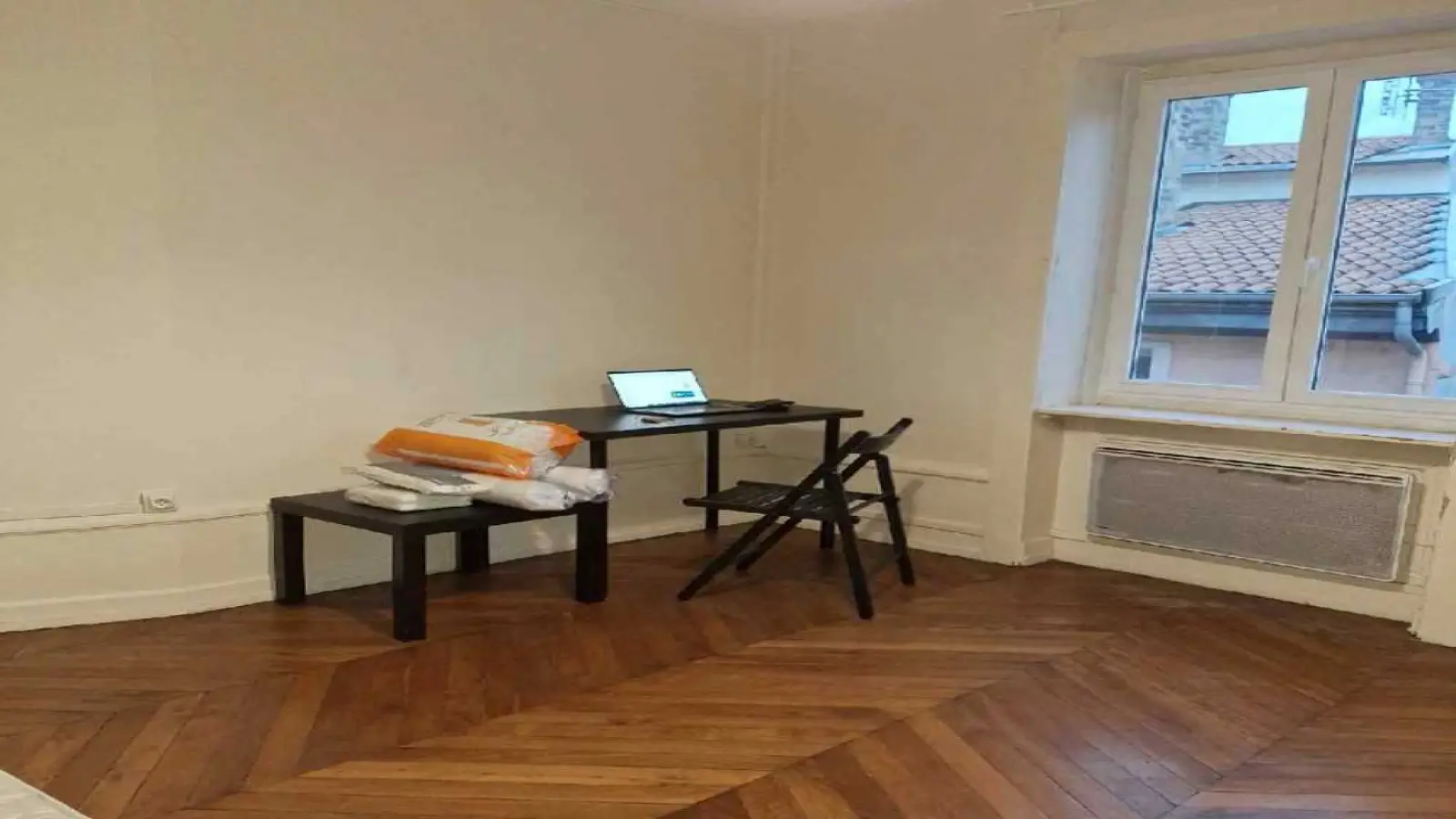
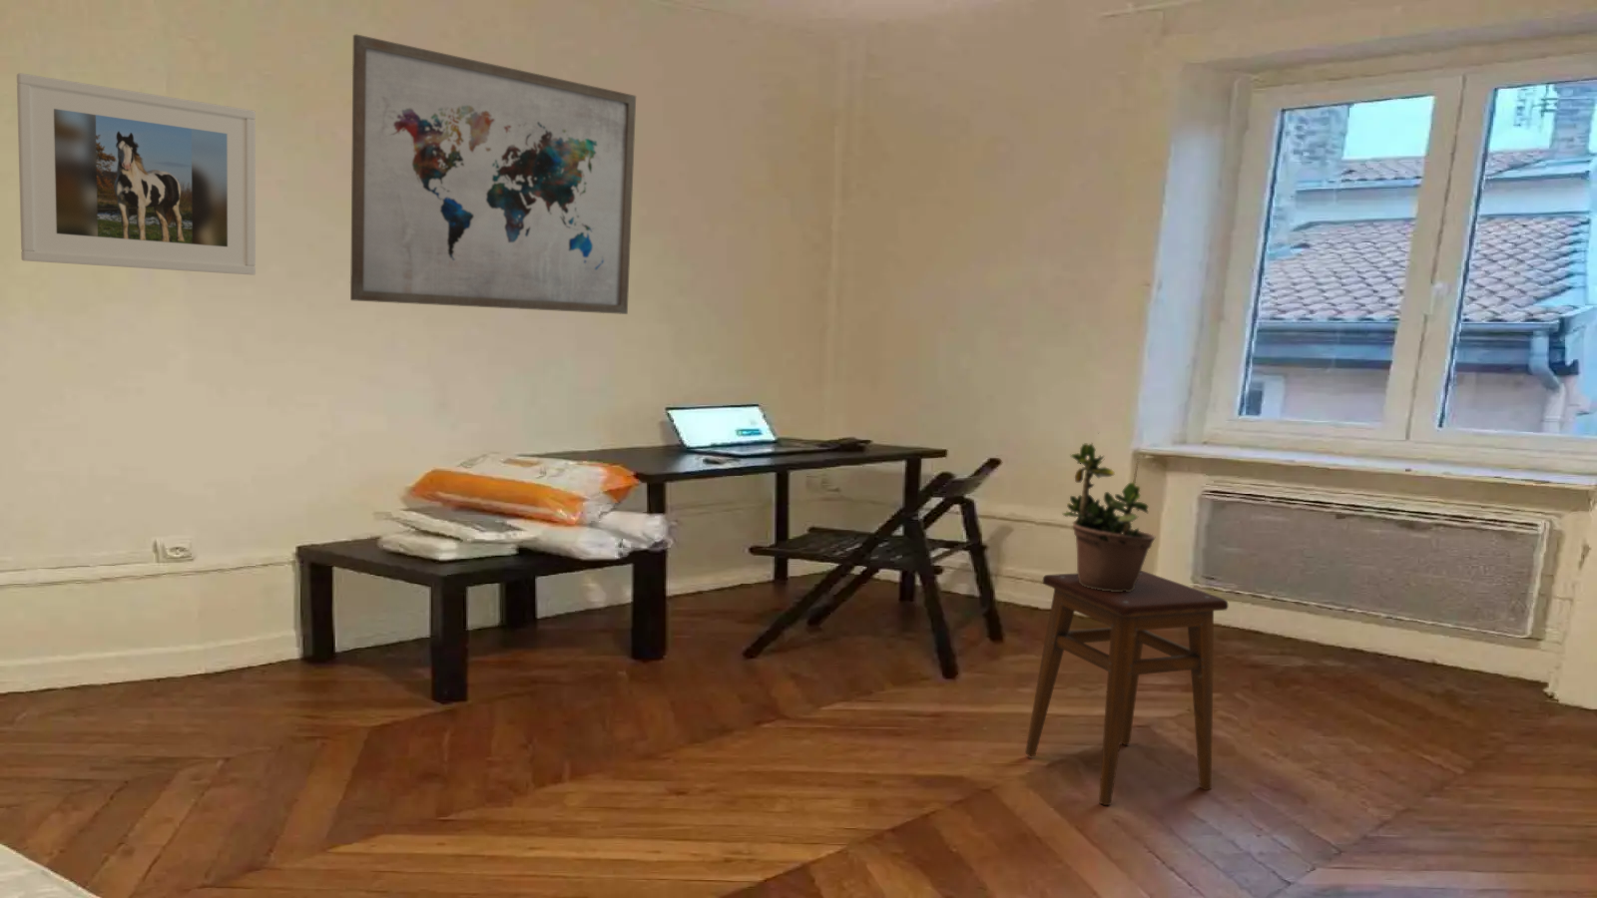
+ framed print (145, 182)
+ wall art (505, 190)
+ stool (1124, 680)
+ potted plant (1114, 510)
